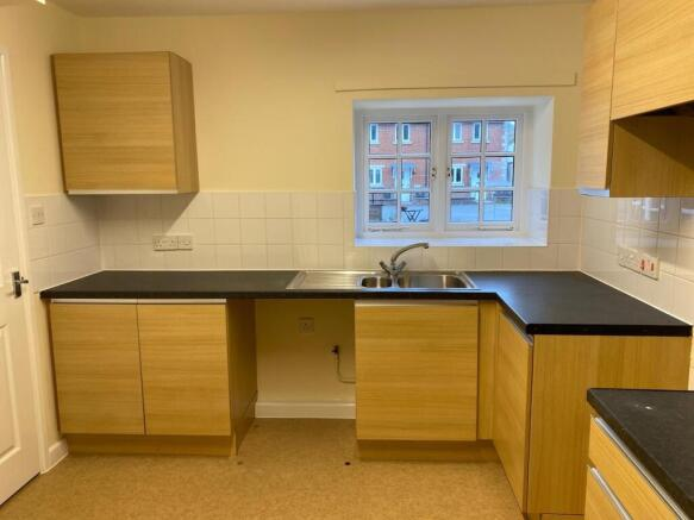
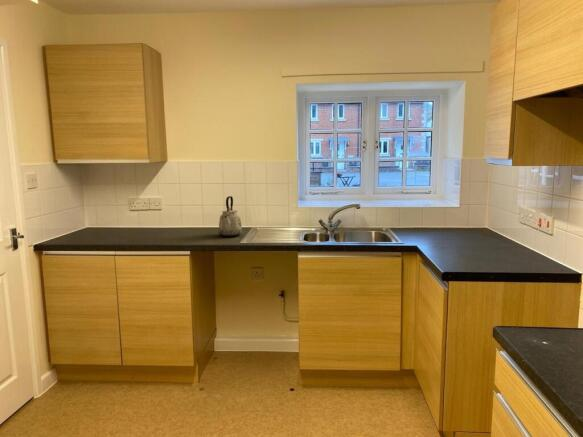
+ kettle (228, 216)
